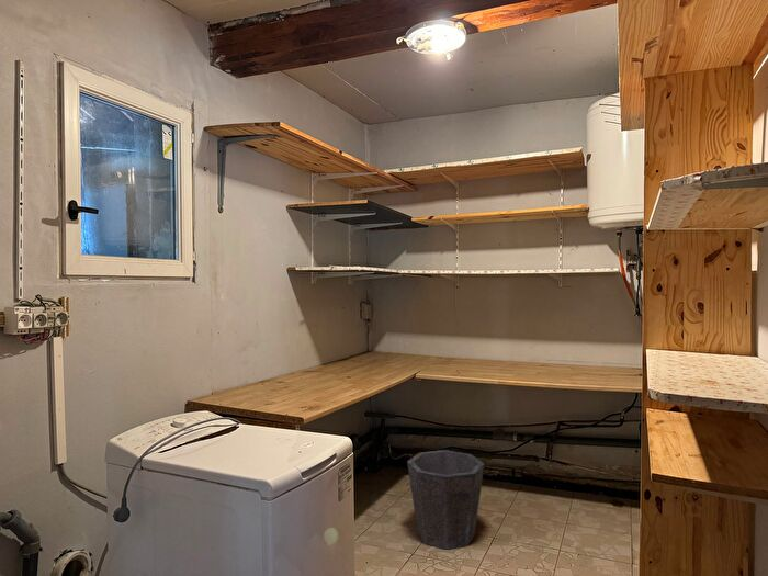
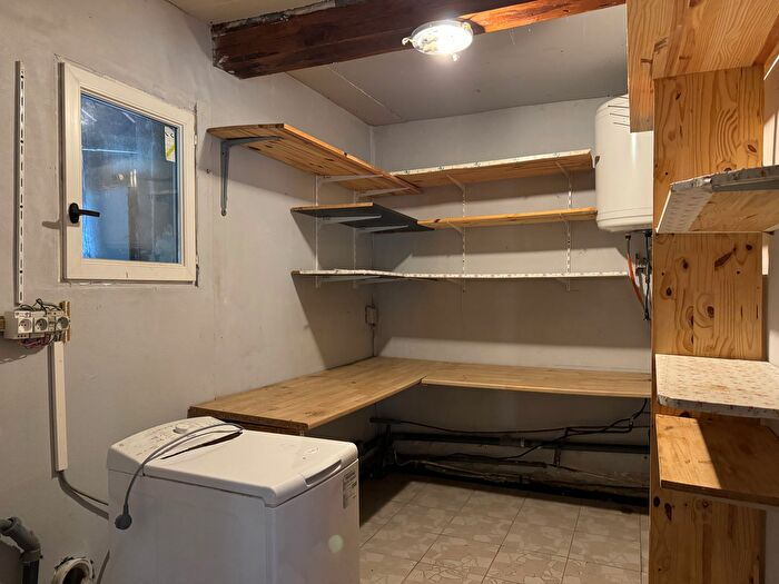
- waste bin (445, 498)
